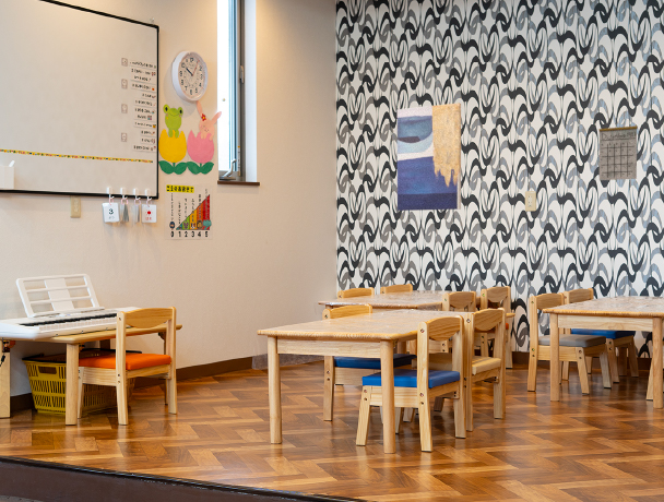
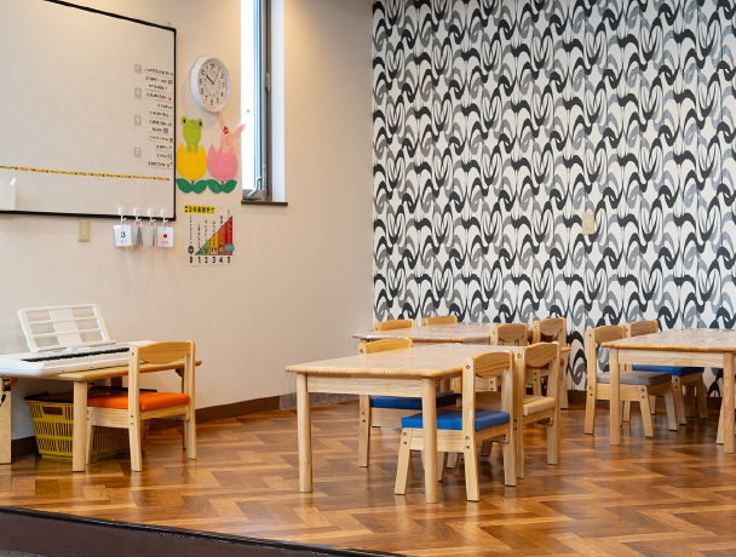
- wall art (428, 158)
- calendar (617, 146)
